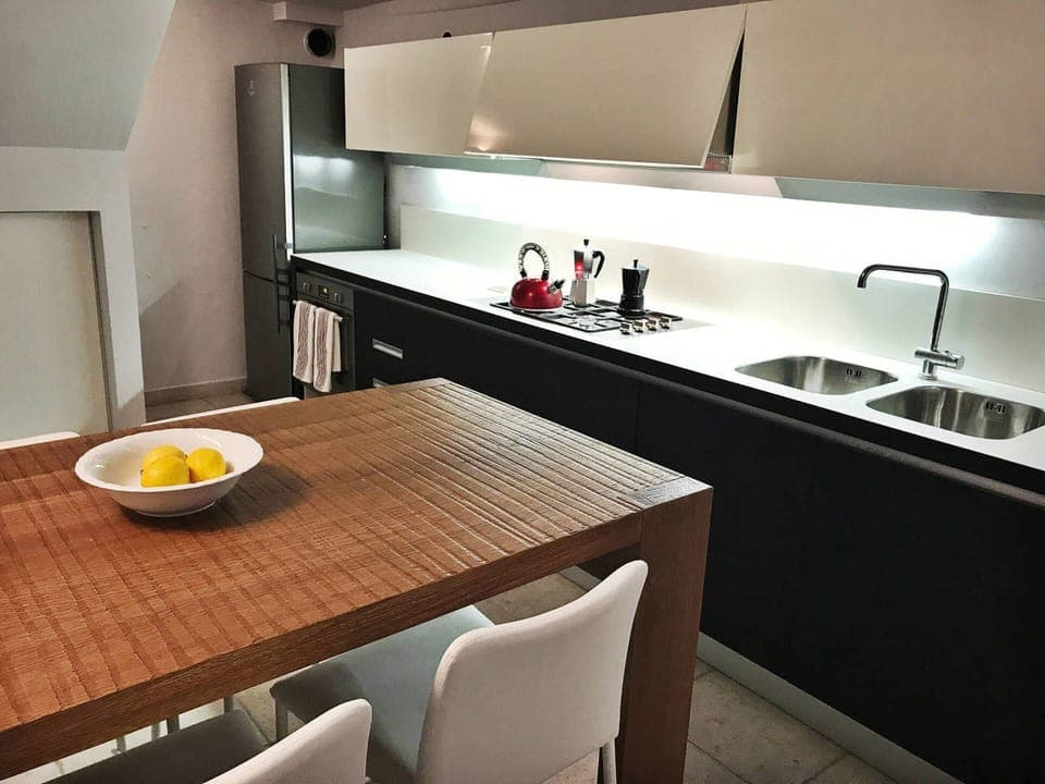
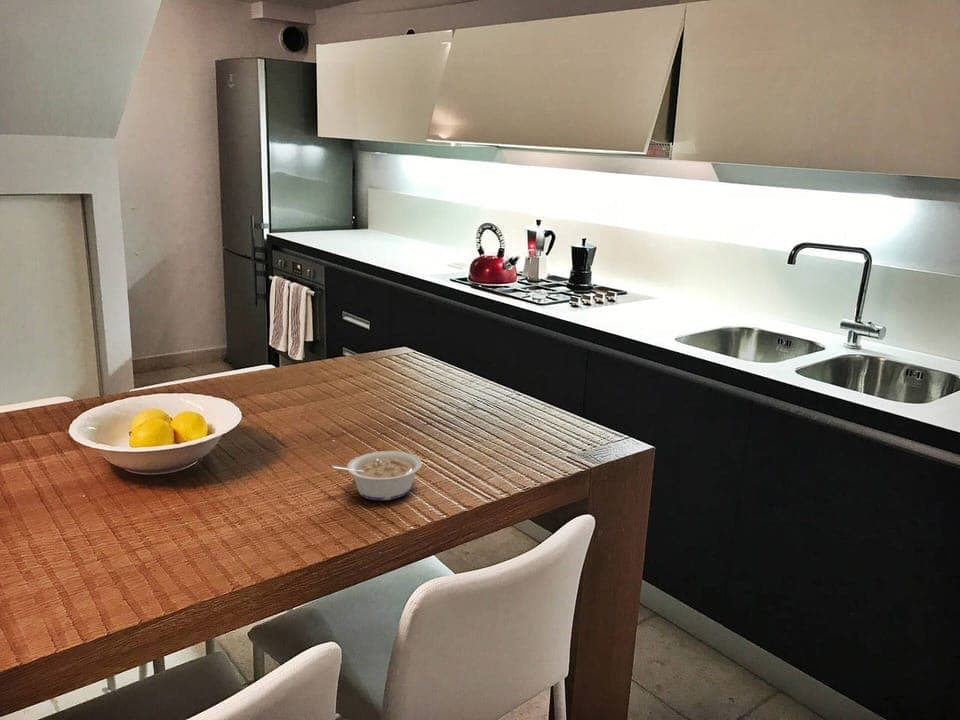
+ legume (382, 475)
